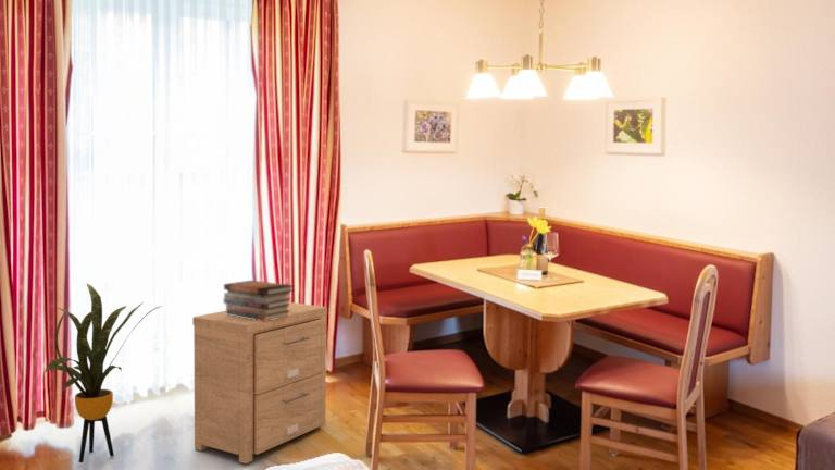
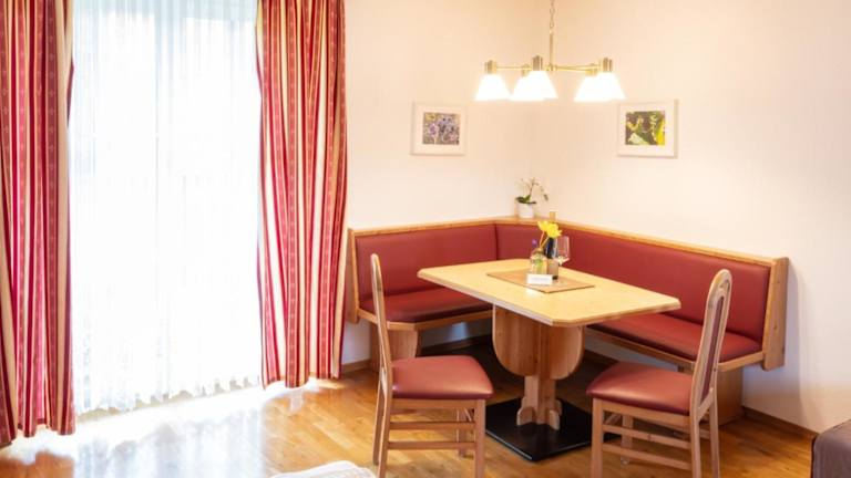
- house plant (100, 372)
- side table (266, 375)
- book stack (258, 299)
